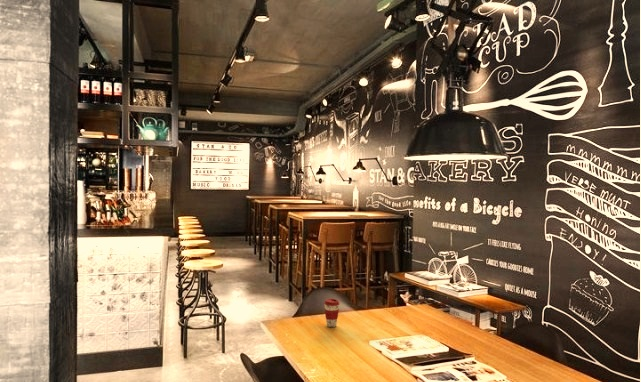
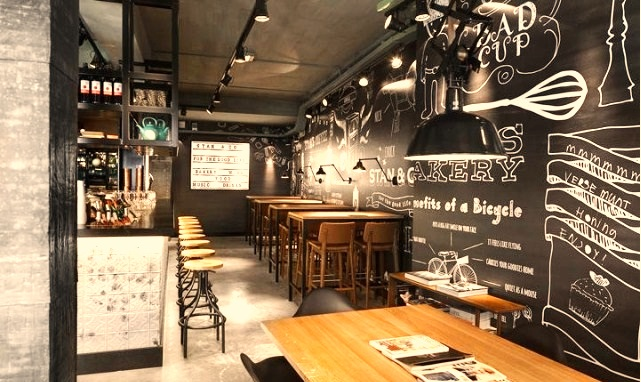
- coffee cup (331, 312)
